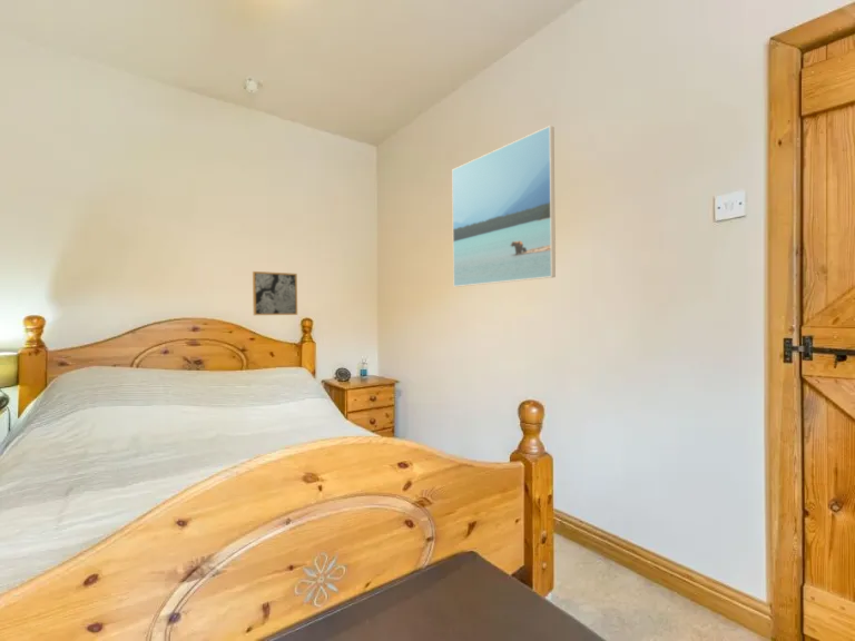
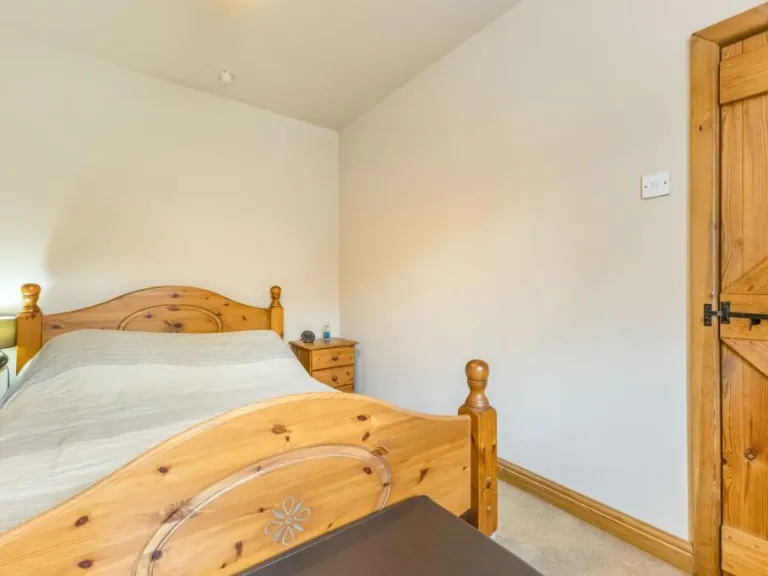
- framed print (497, 216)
- wall art (275, 294)
